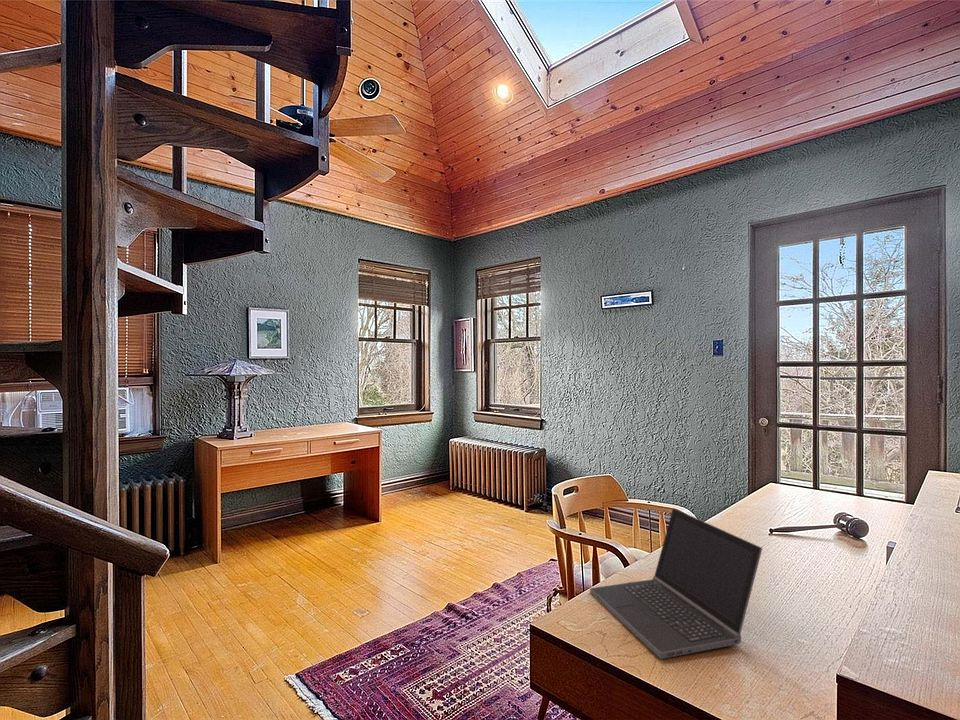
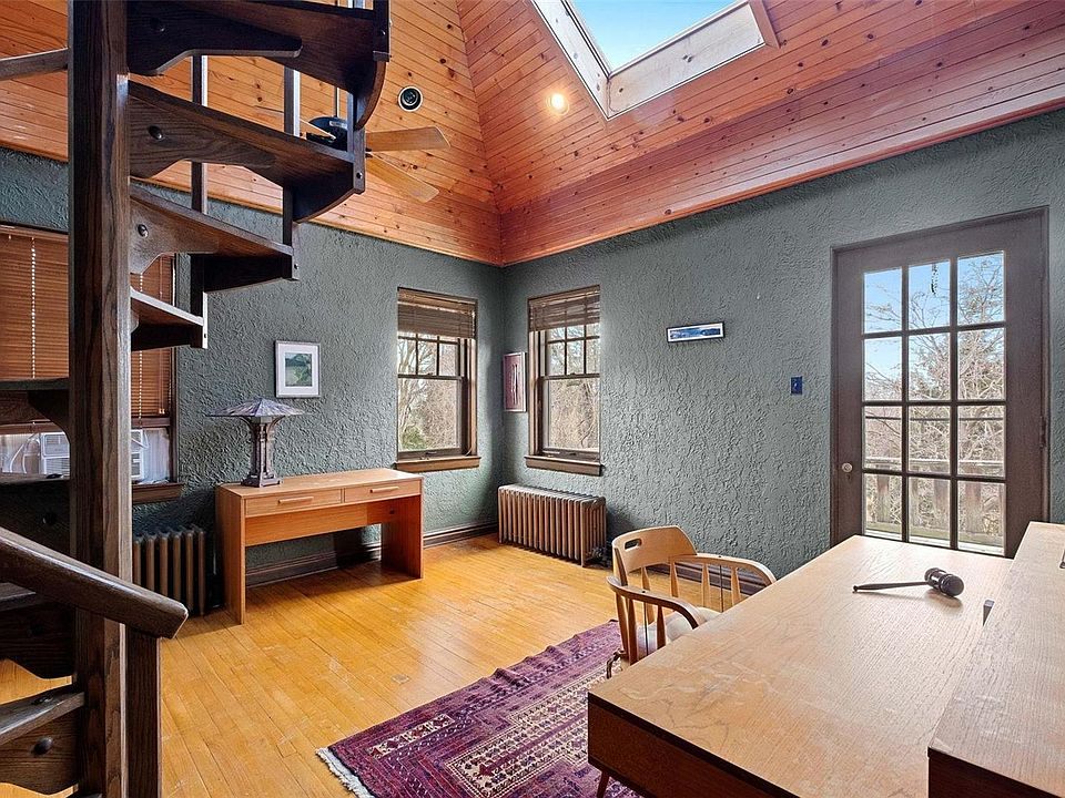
- laptop computer (668, 572)
